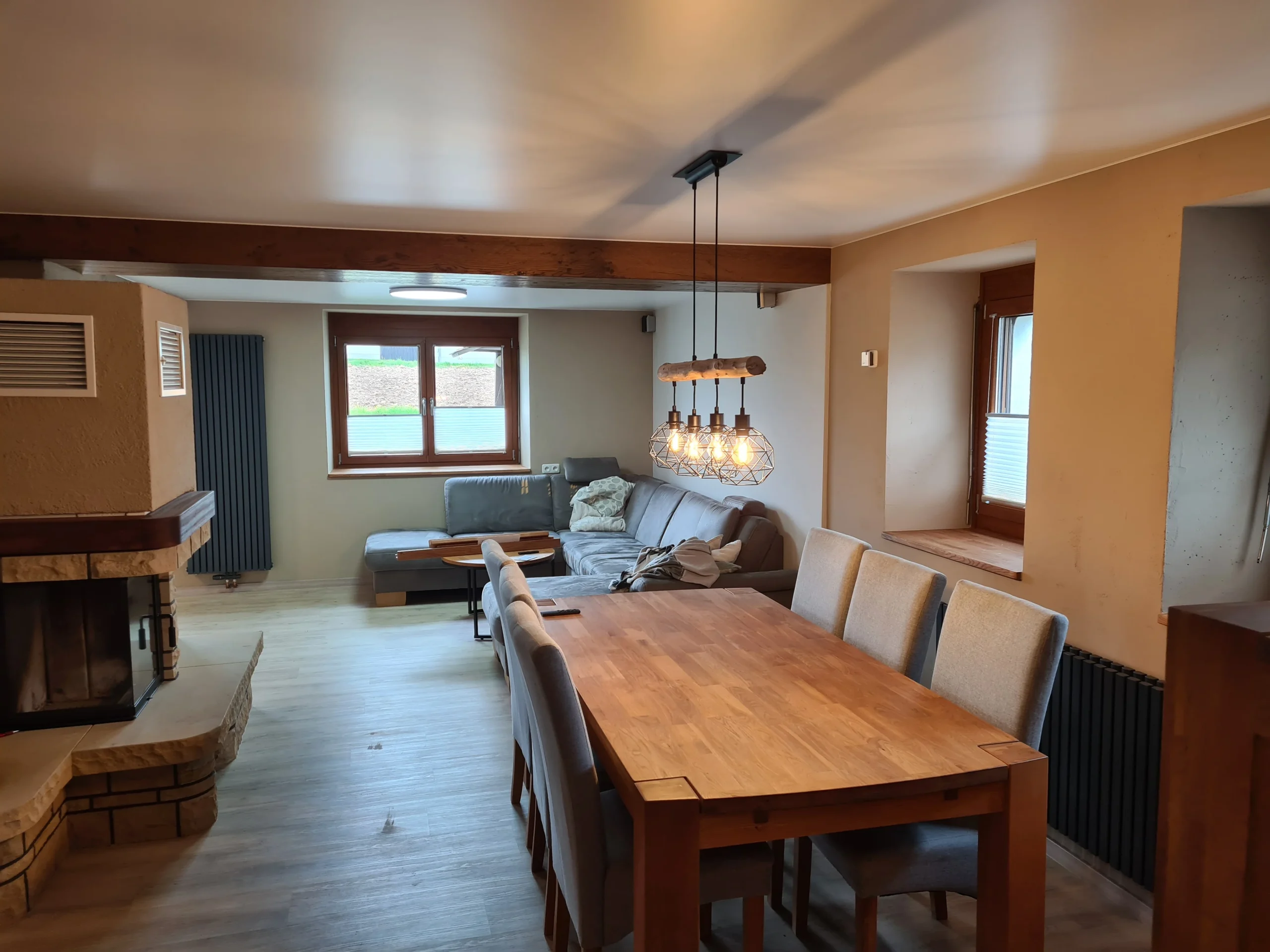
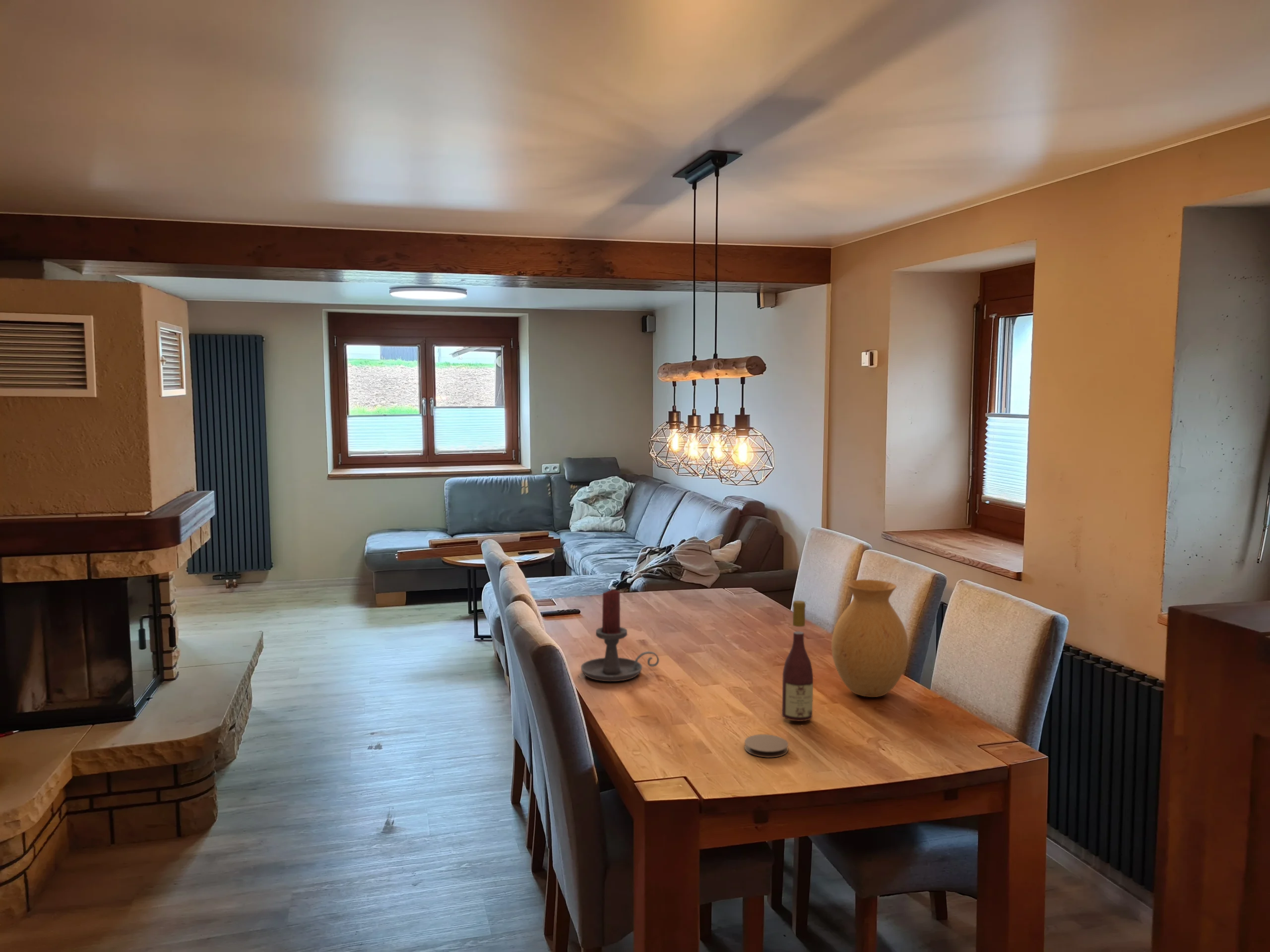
+ wine bottle (798, 660)
+ coaster (766, 745)
+ candle holder (620, 631)
+ vase (870, 639)
